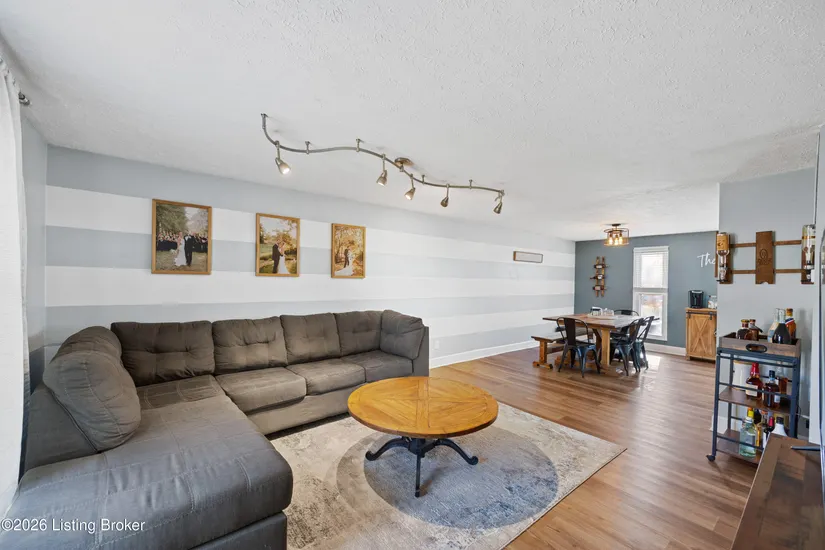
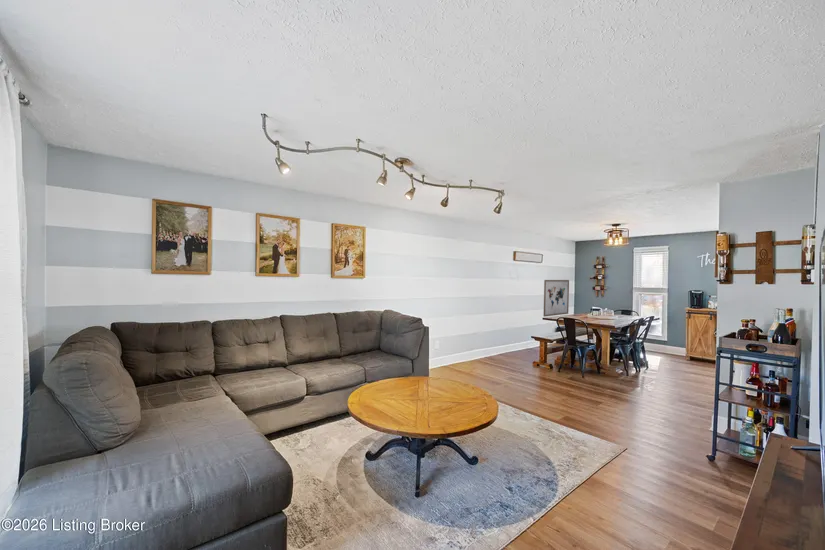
+ wall art (556, 297)
